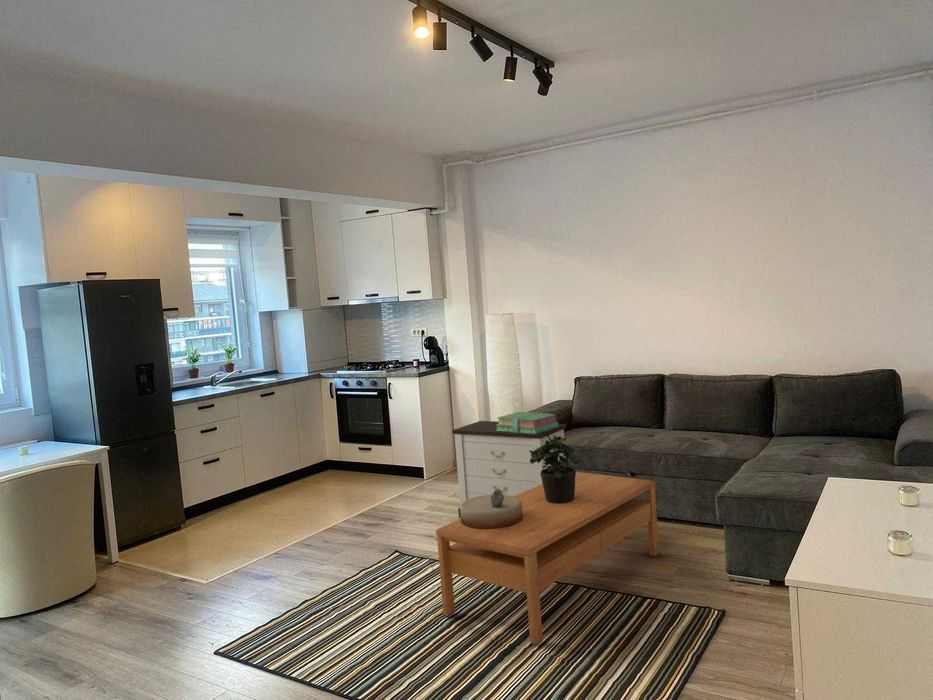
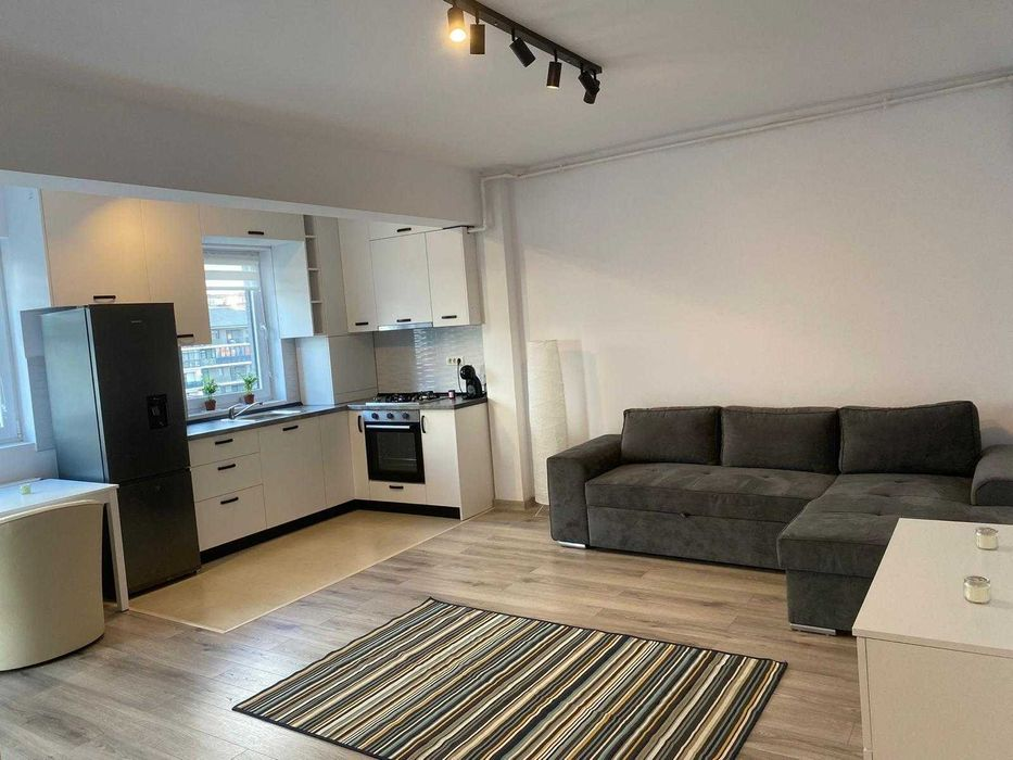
- nightstand (511, 471)
- coffee table (556, 542)
- stack of books (526, 421)
- decorative bowl (490, 502)
- potted plant (554, 466)
